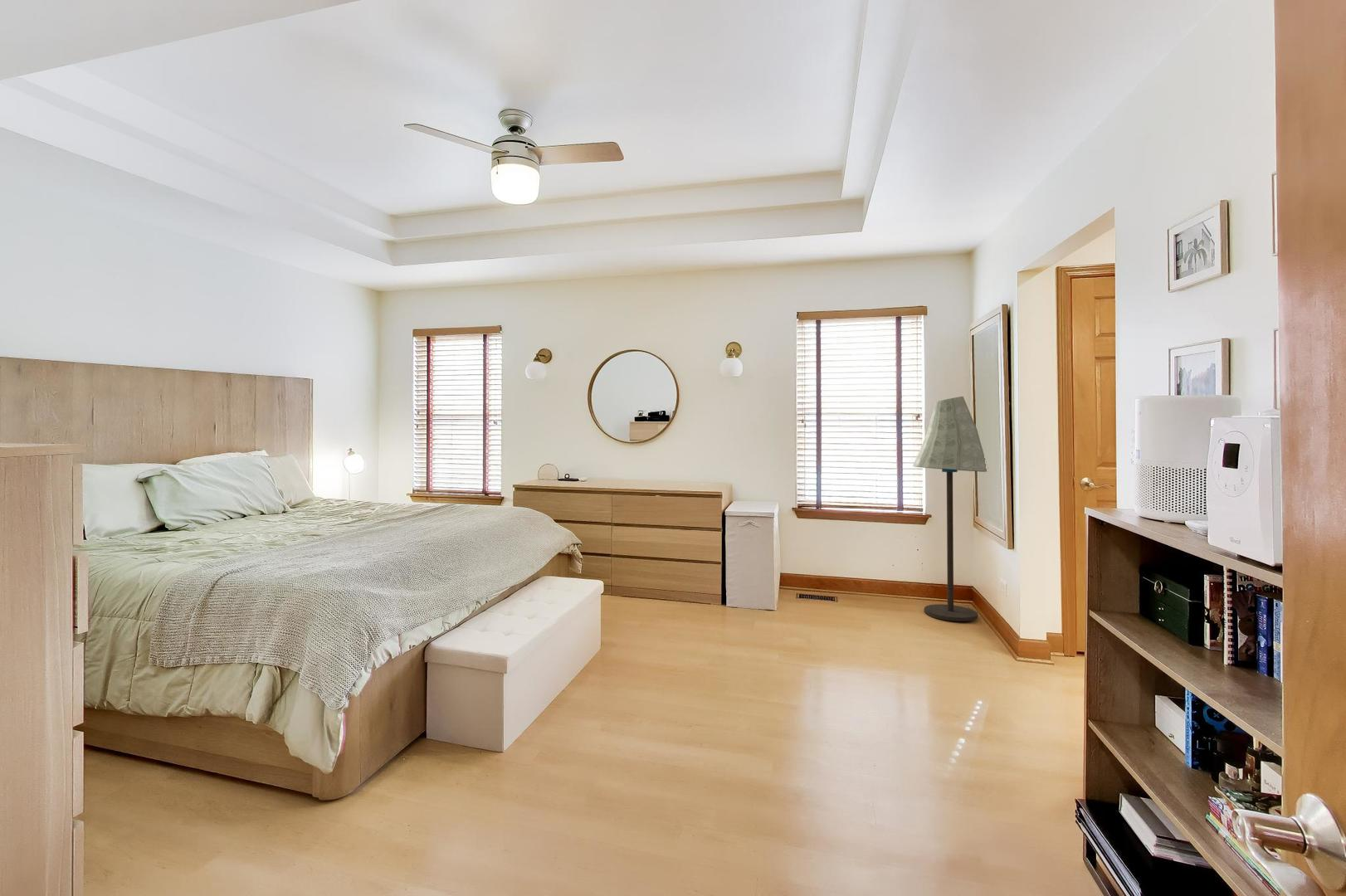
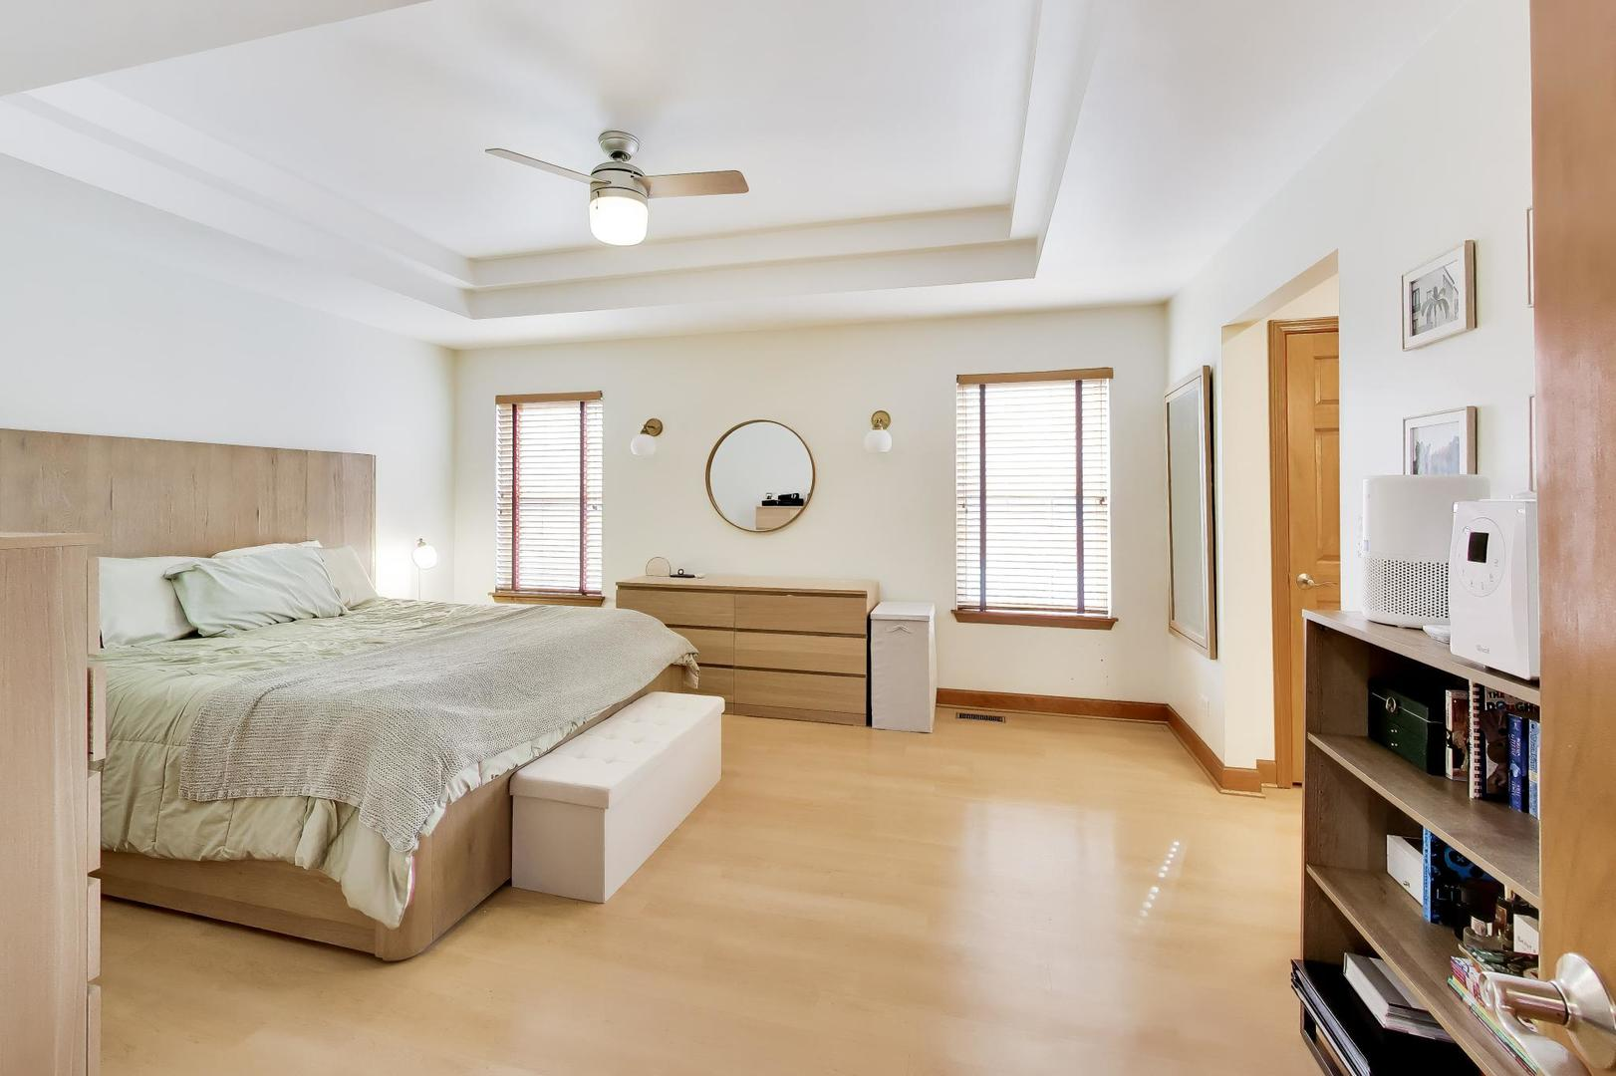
- floor lamp (949, 505)
